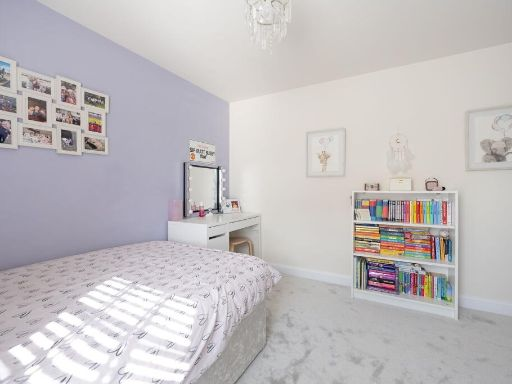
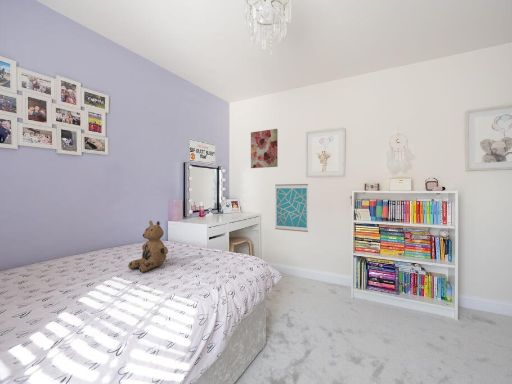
+ teddy bear (148, 244)
+ wall art (263, 149)
+ wall art (291, 207)
